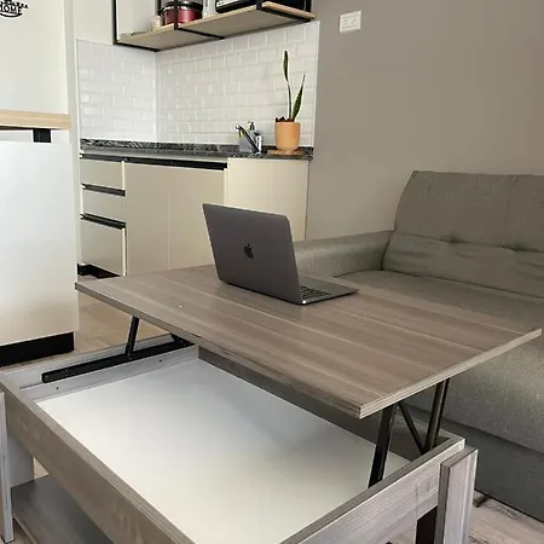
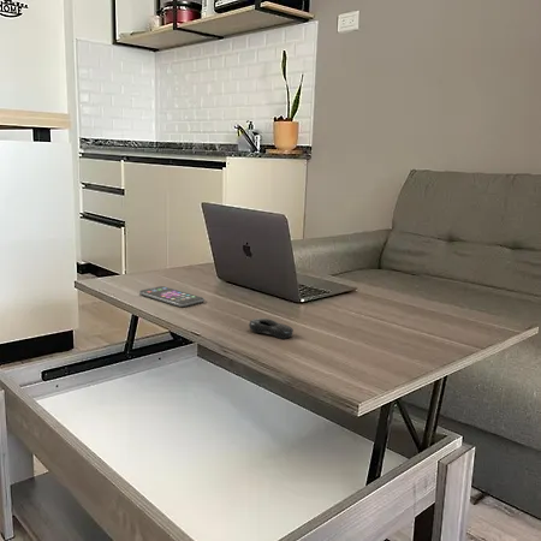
+ smartphone (171, 296)
+ computer mouse (261, 321)
